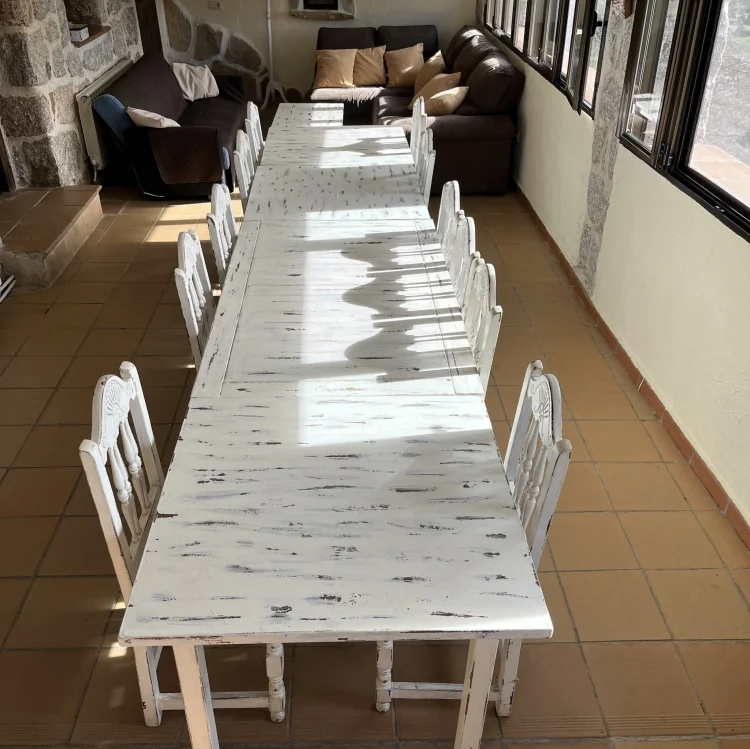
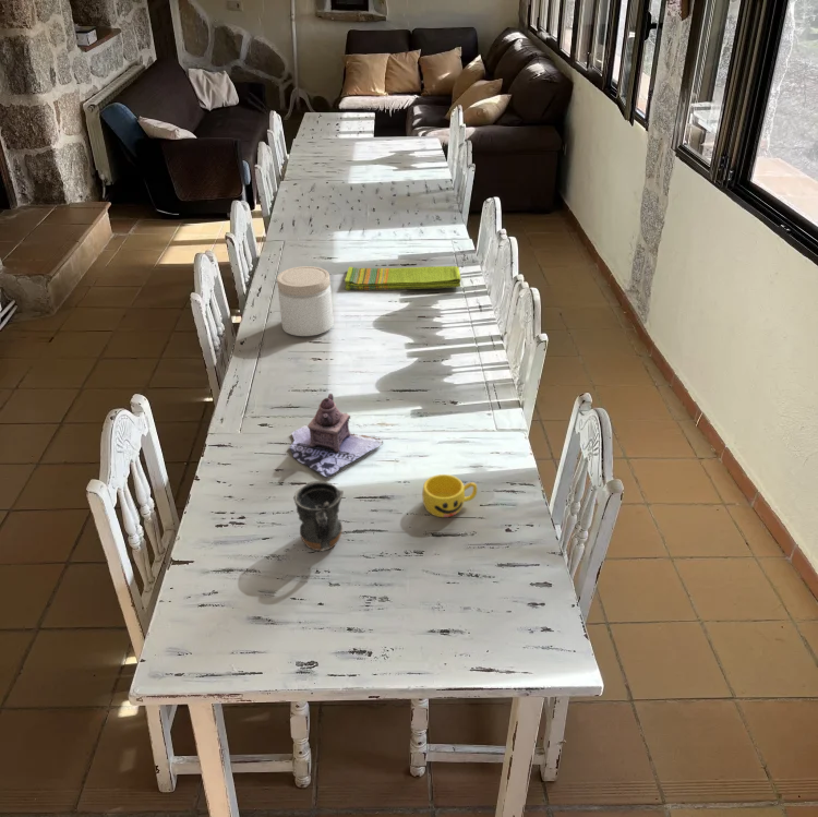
+ dish towel (402, 275)
+ jar (305, 301)
+ cup (449, 495)
+ teapot (326, 422)
+ mug (318, 520)
